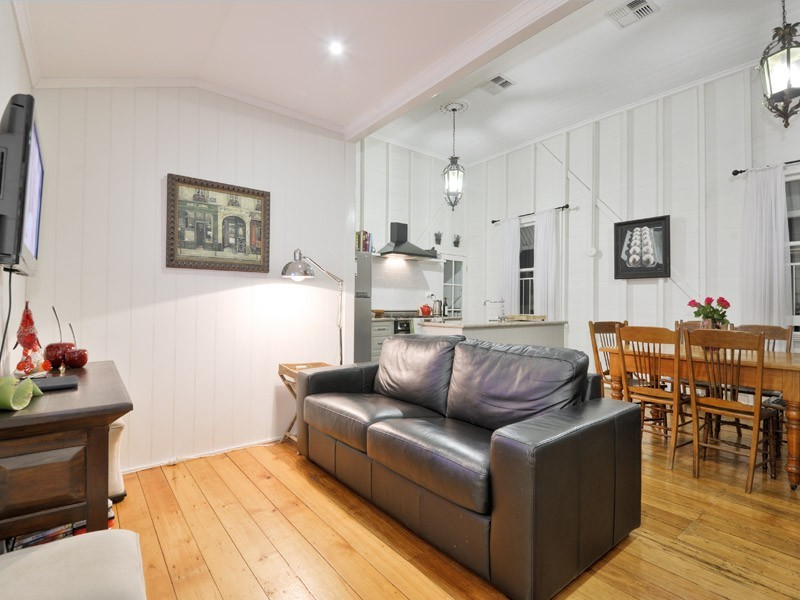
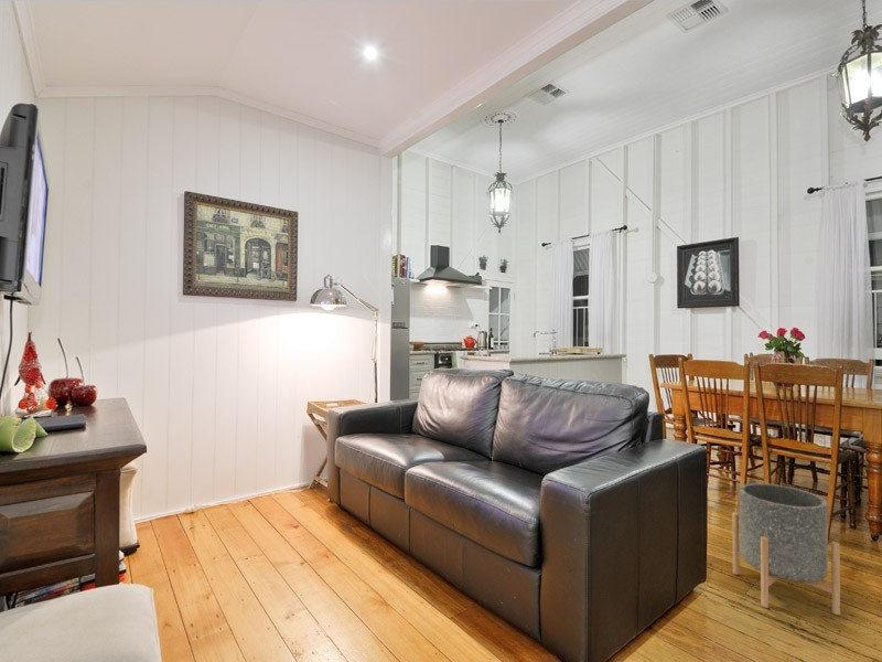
+ planter (782, 543)
